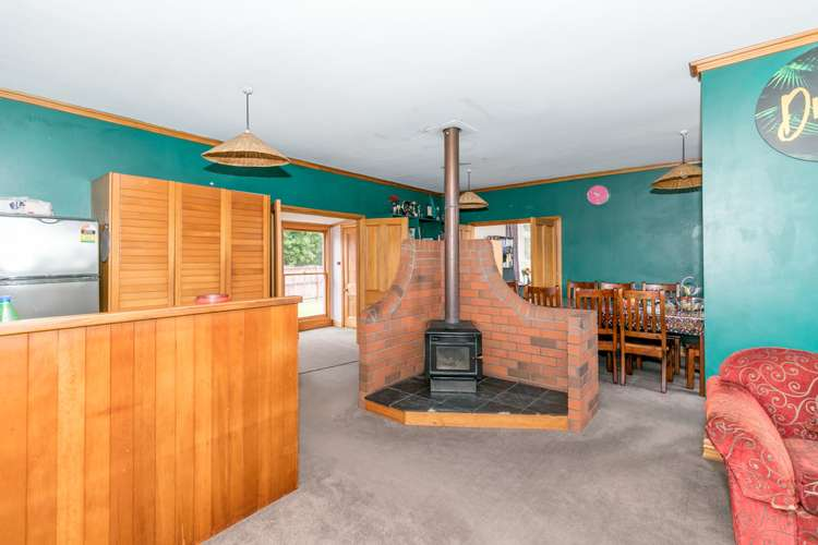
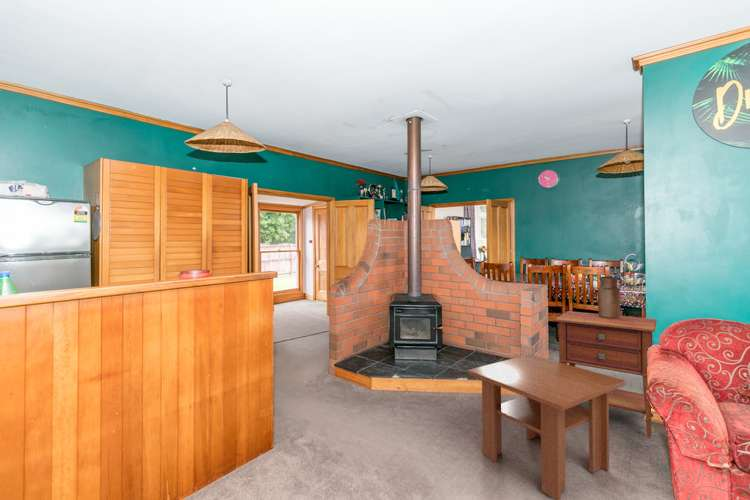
+ vase (609, 296)
+ nightstand (605, 367)
+ coffee table (543, 418)
